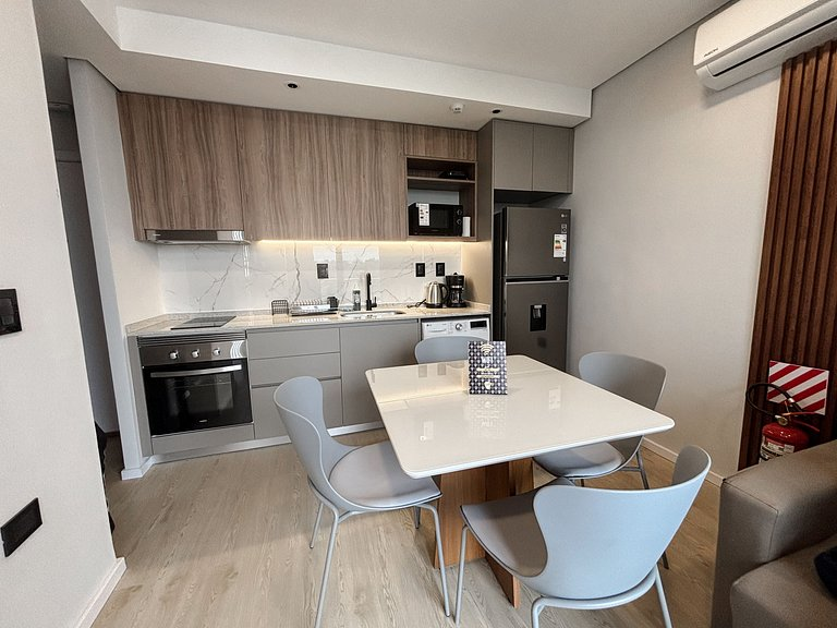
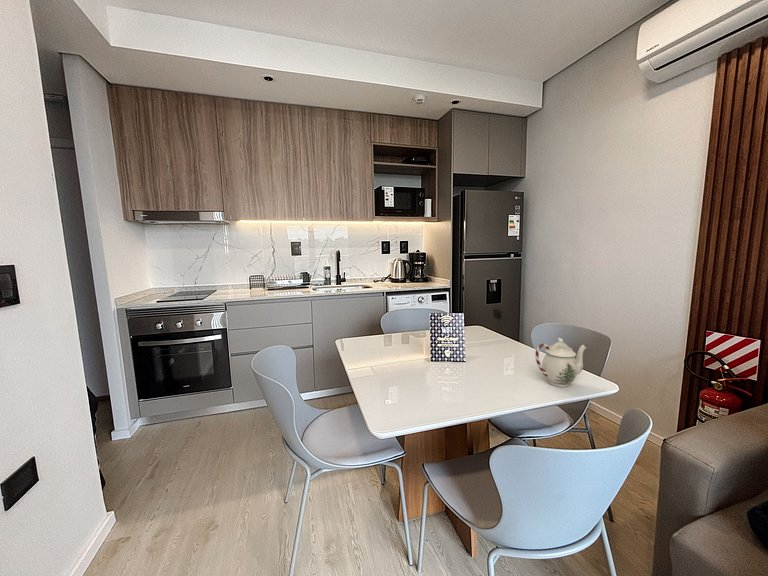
+ teapot (560, 360)
